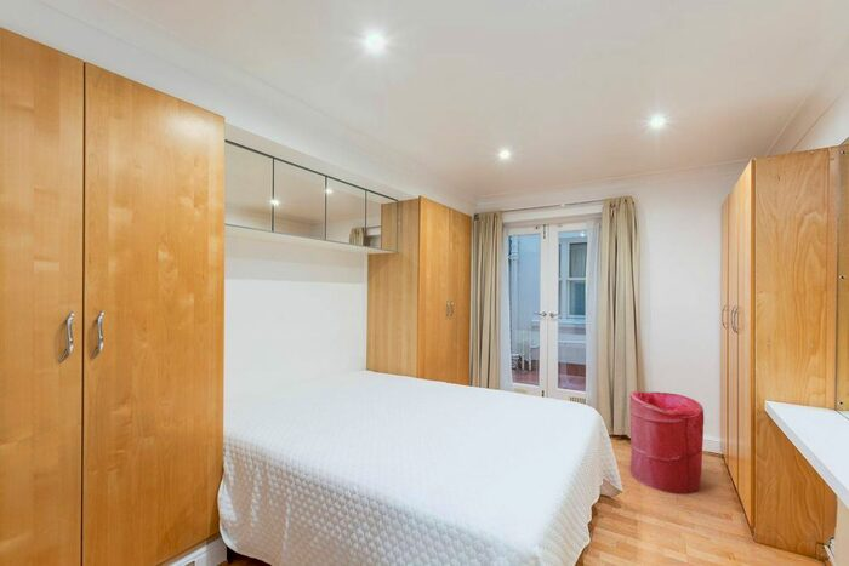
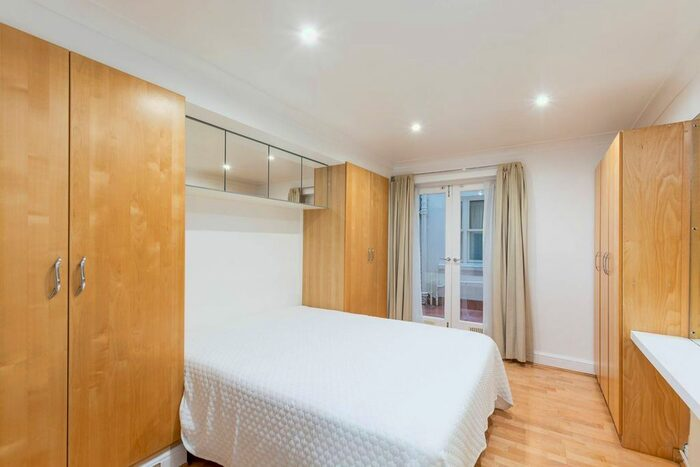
- laundry hamper (665, 438)
